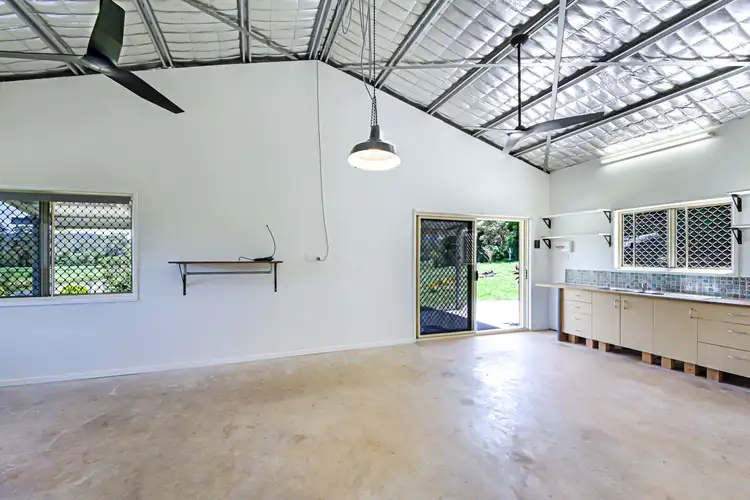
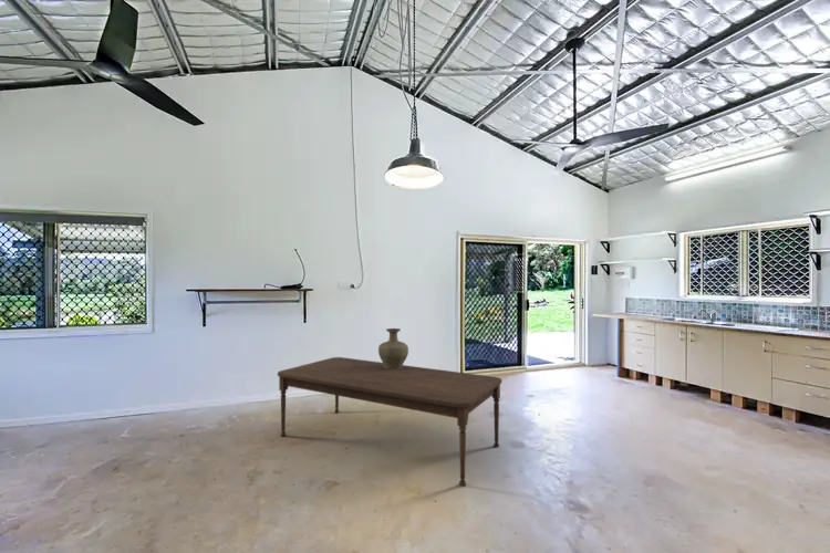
+ dining table (385, 404)
+ vase (393, 347)
